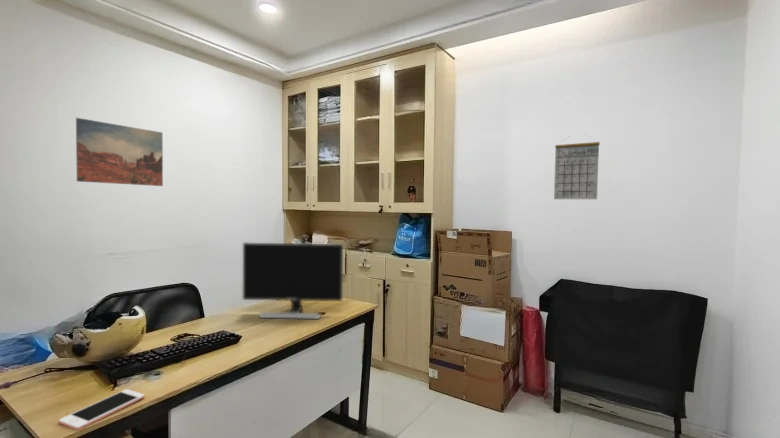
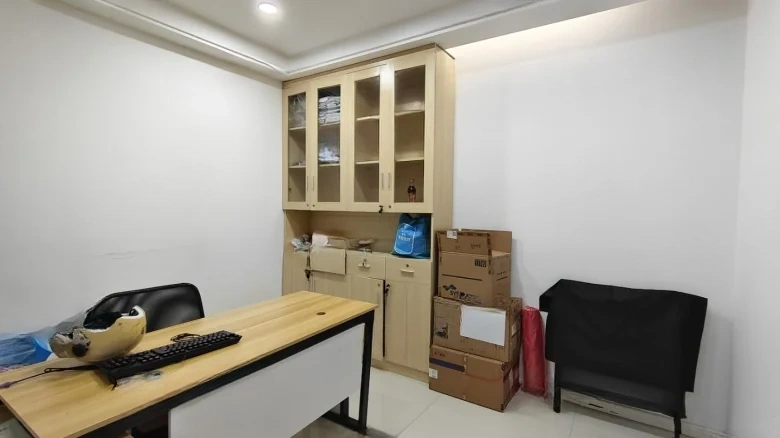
- calendar (576, 164)
- wall art (123, 154)
- monitor (293, 278)
- cell phone (104, 407)
